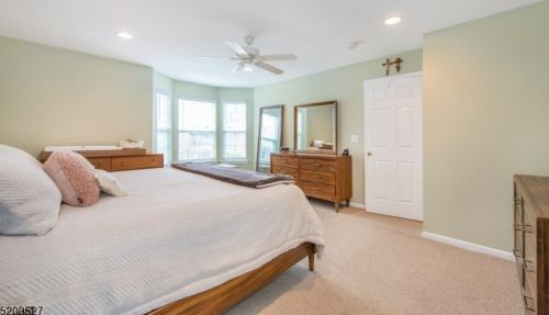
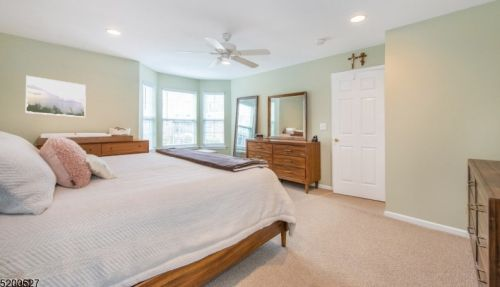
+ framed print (57, 98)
